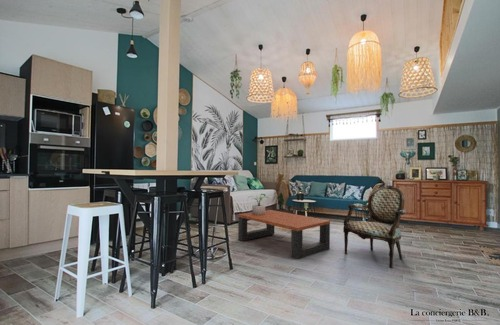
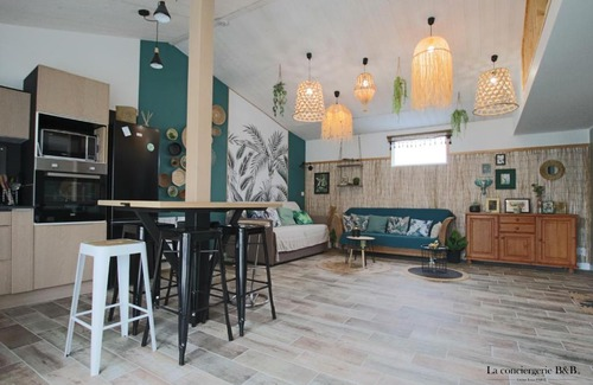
- armchair (376, 220)
- potted plant (259, 204)
- coffee table (282, 227)
